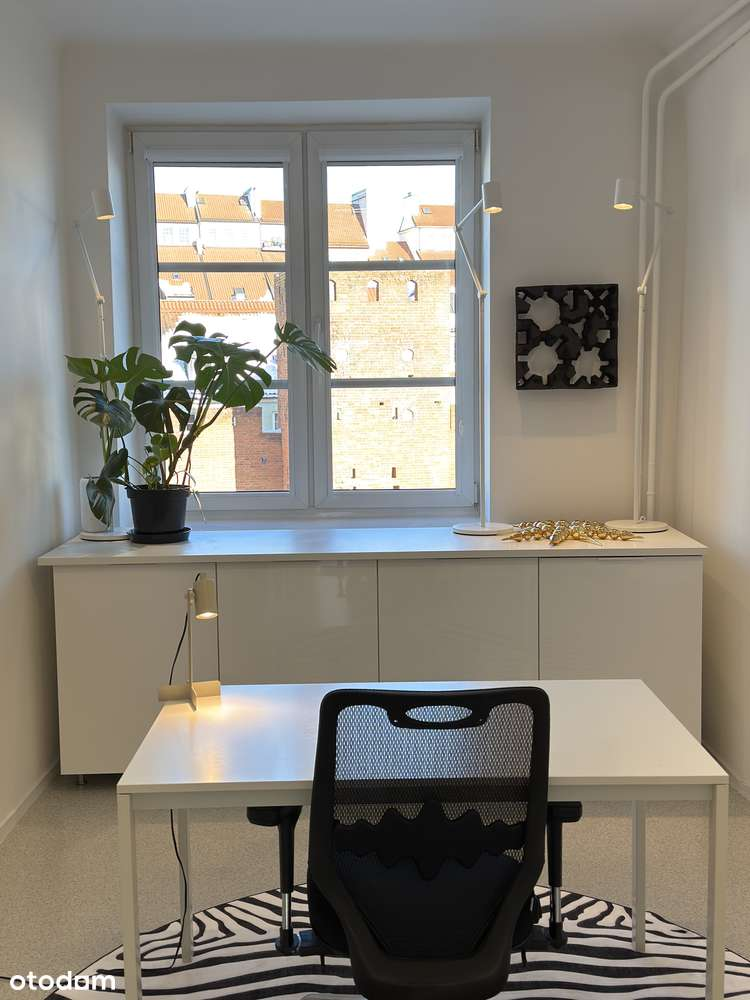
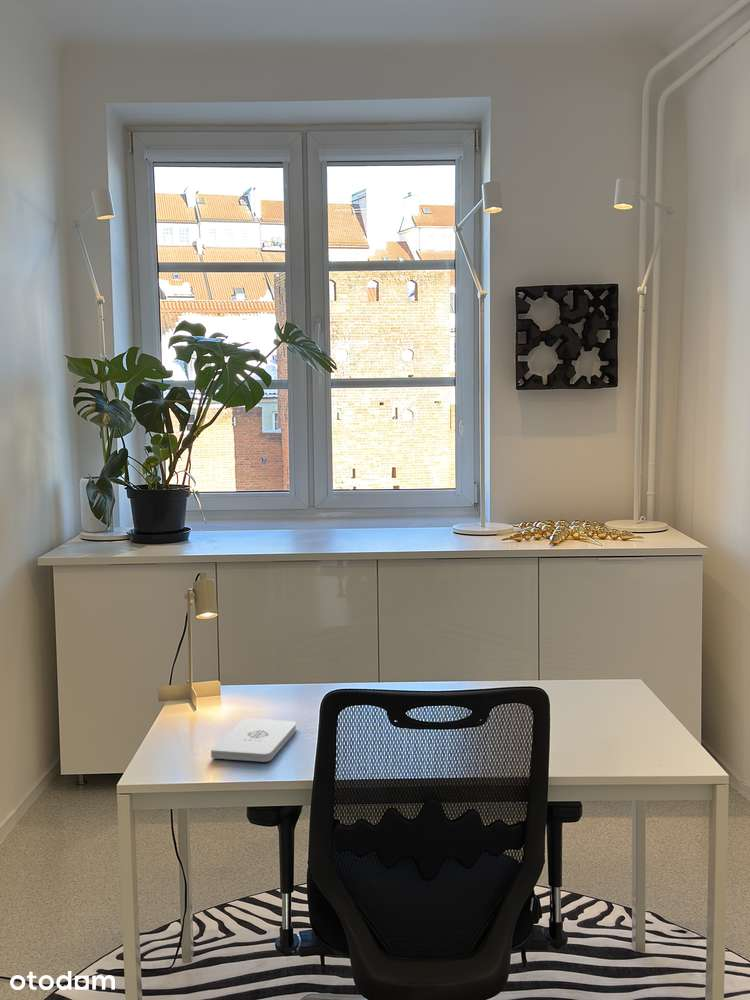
+ notepad (256, 739)
